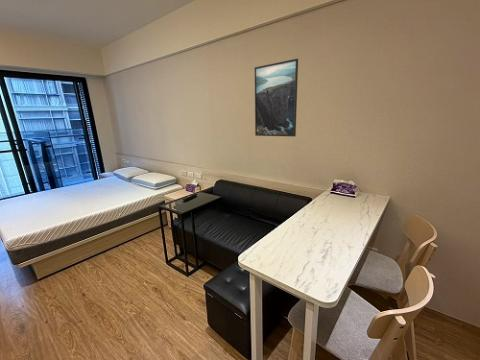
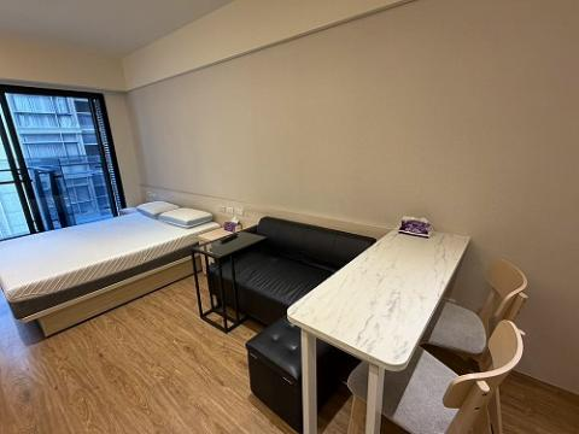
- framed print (274, 101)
